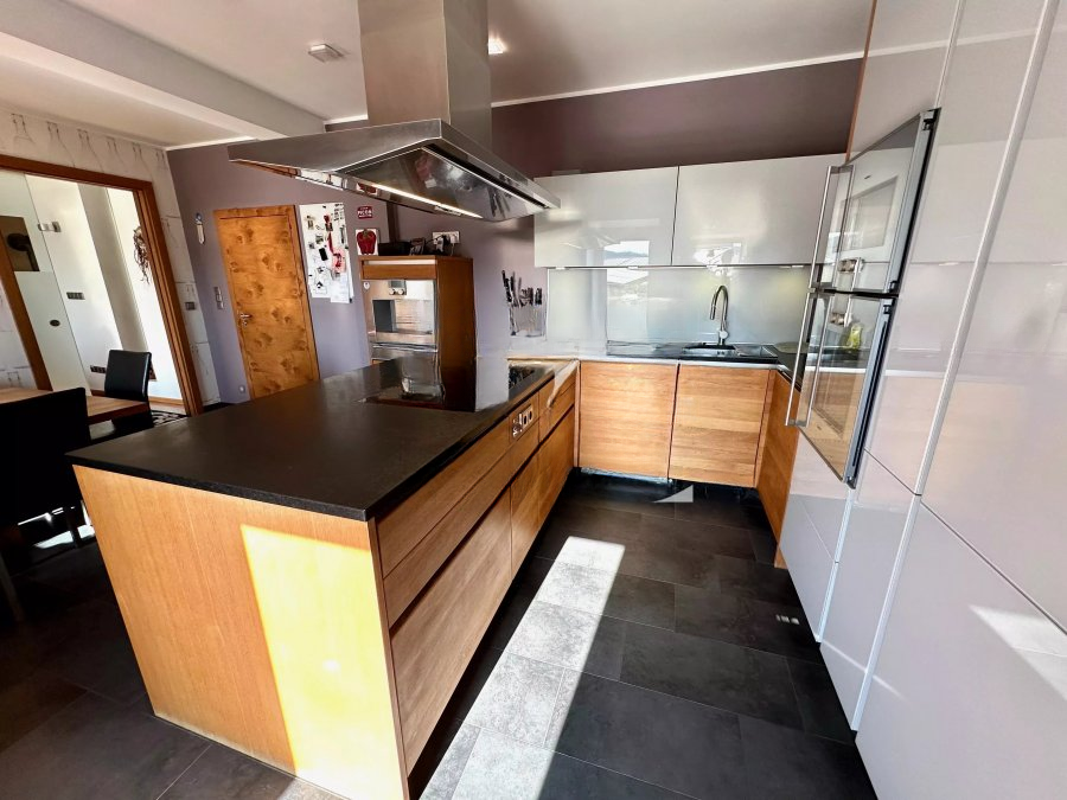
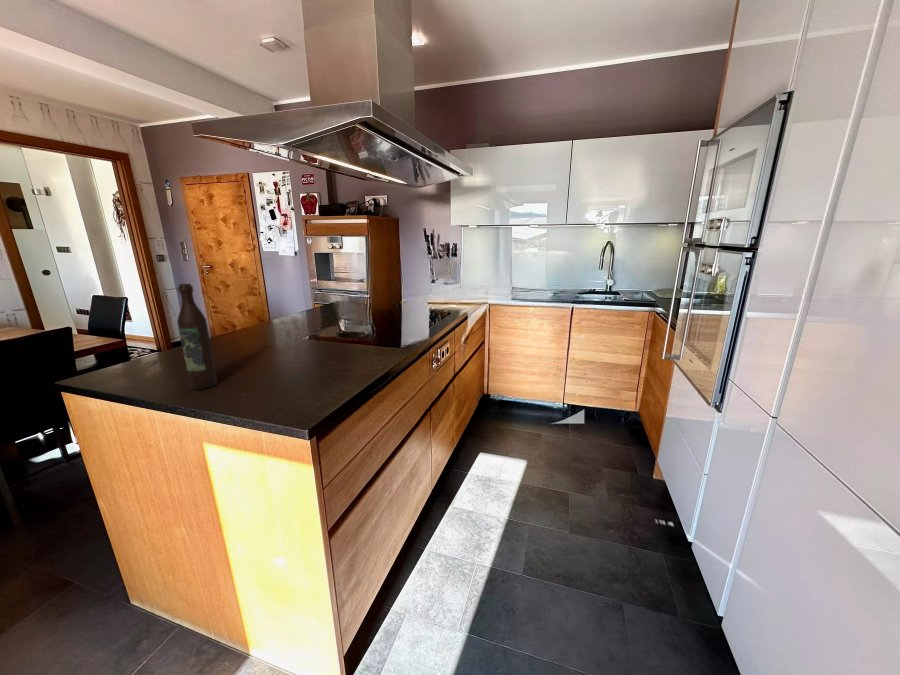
+ wine bottle (194, 336)
